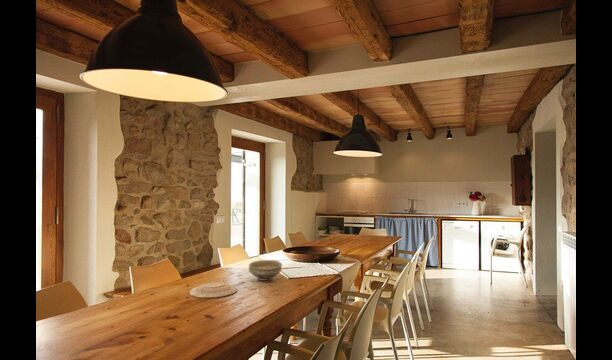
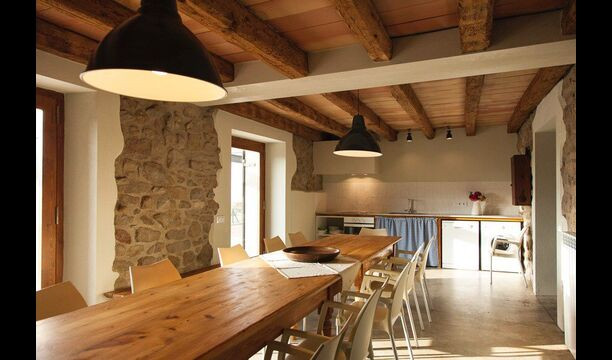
- plate (213, 287)
- bowl (265, 271)
